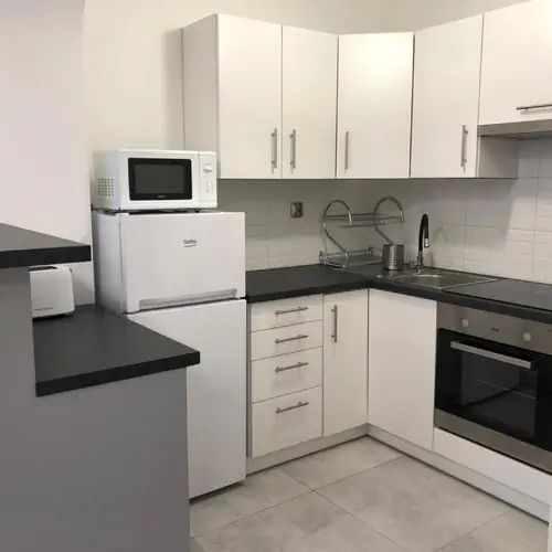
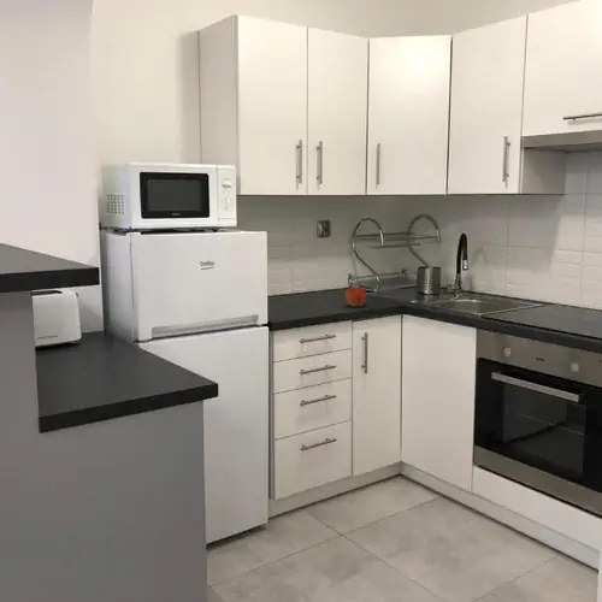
+ apple (355, 295)
